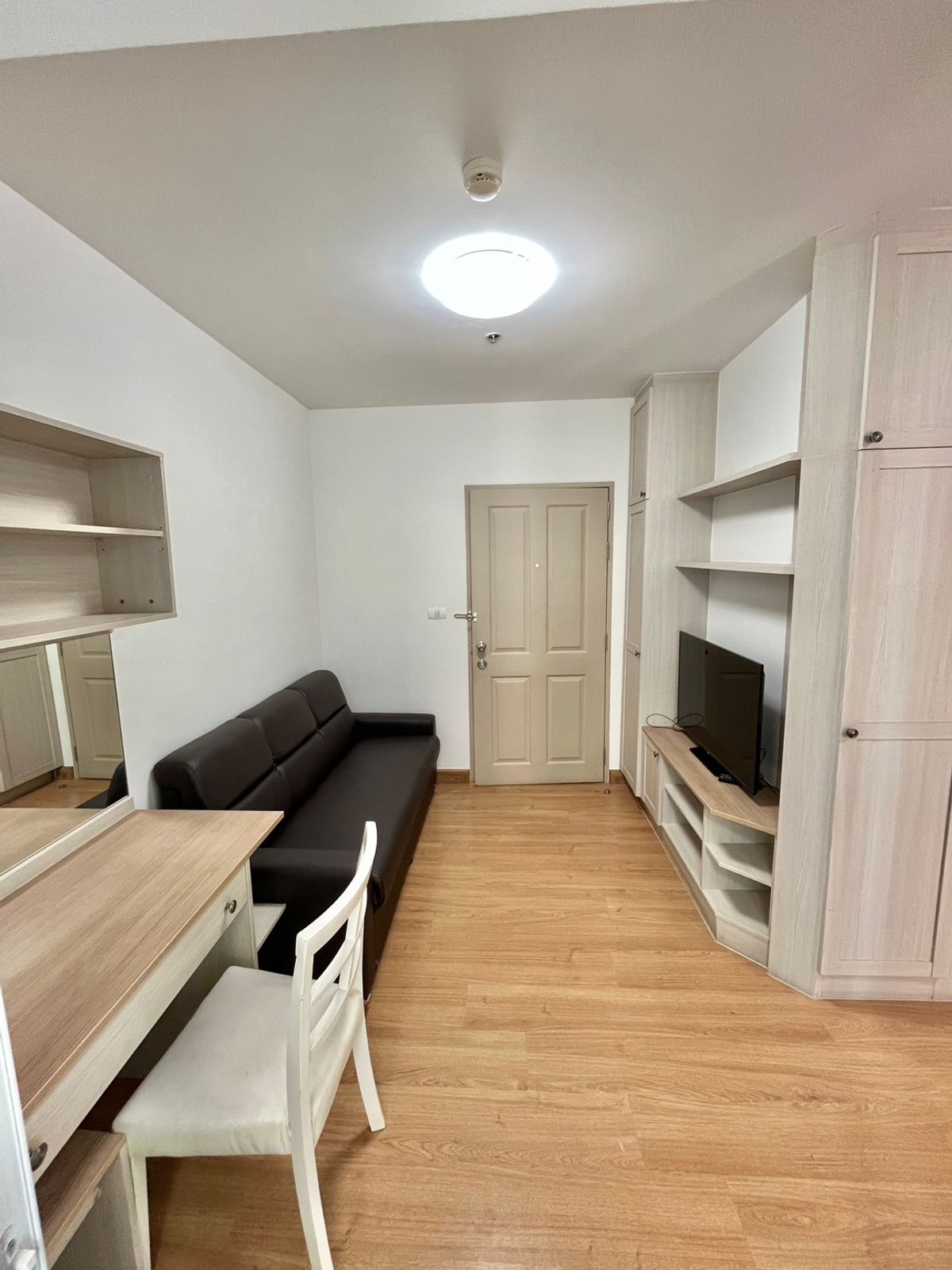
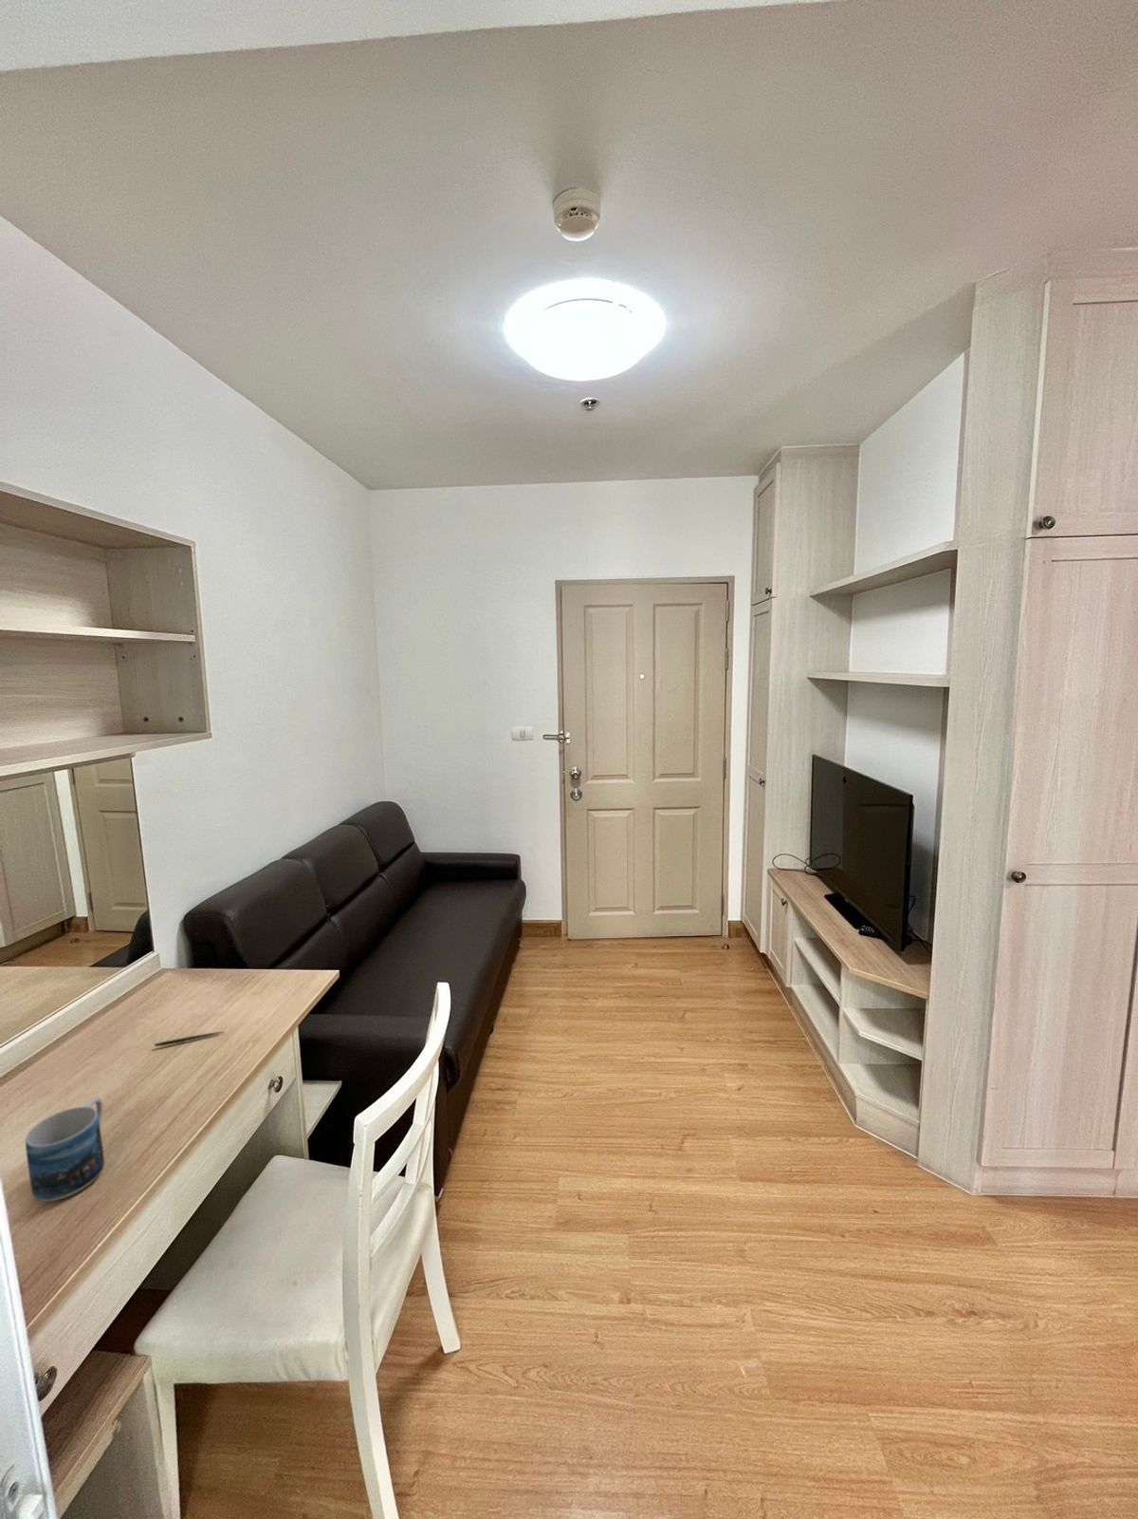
+ mug (75, 1142)
+ pen (190, 1038)
